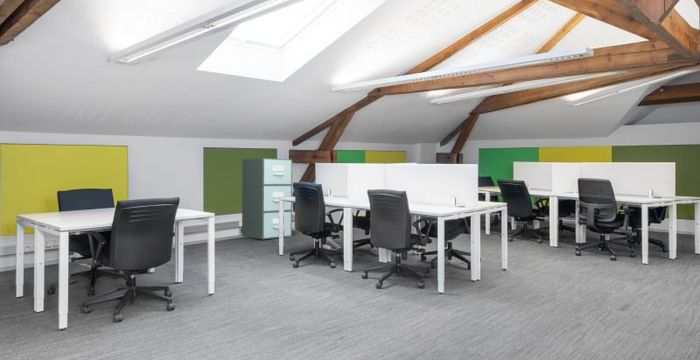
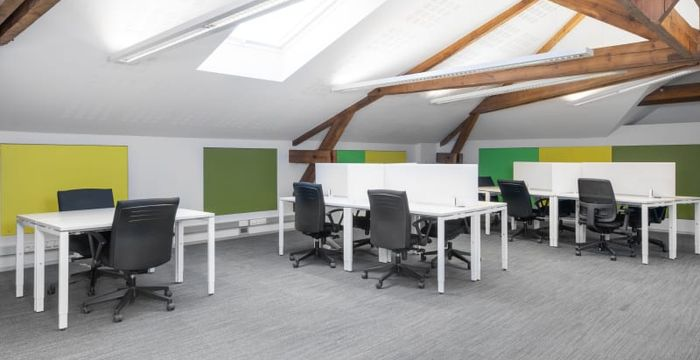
- filing cabinet (267, 197)
